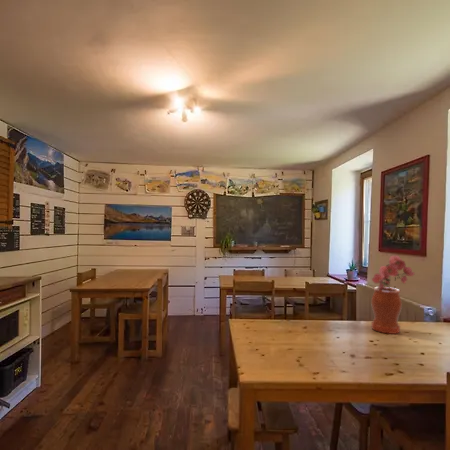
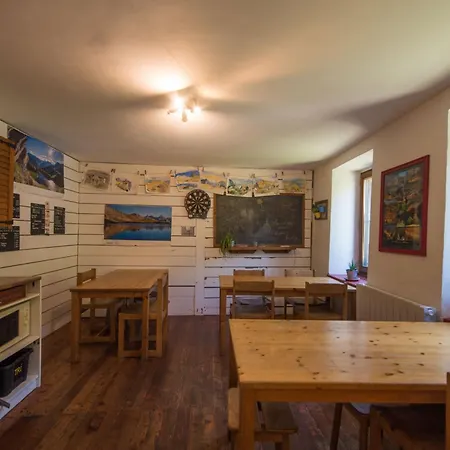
- potted flower (389, 292)
